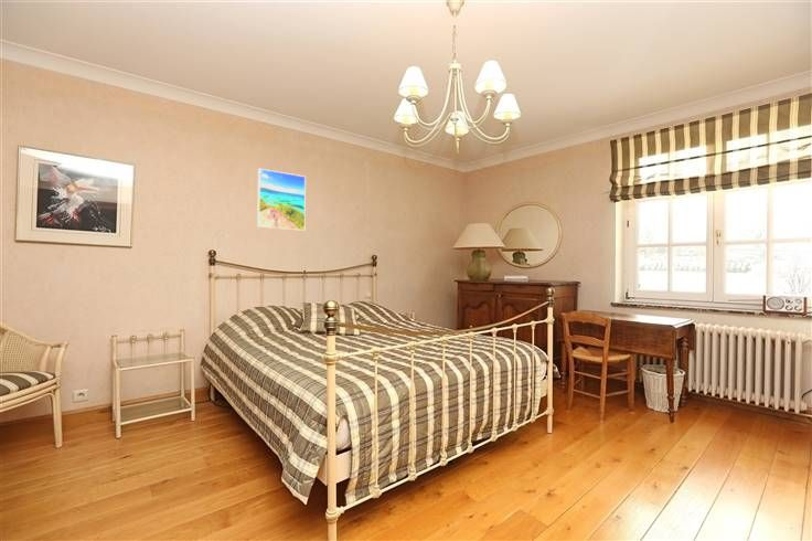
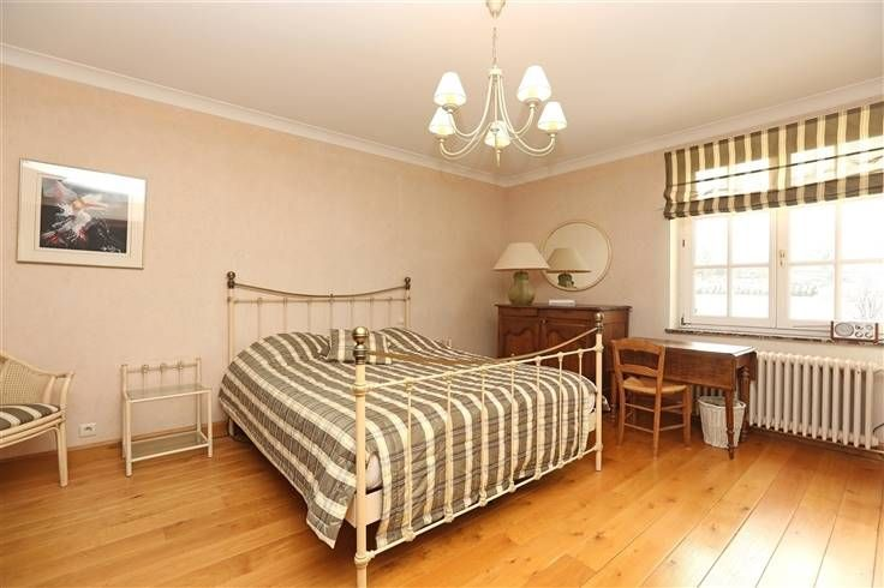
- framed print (281, 200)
